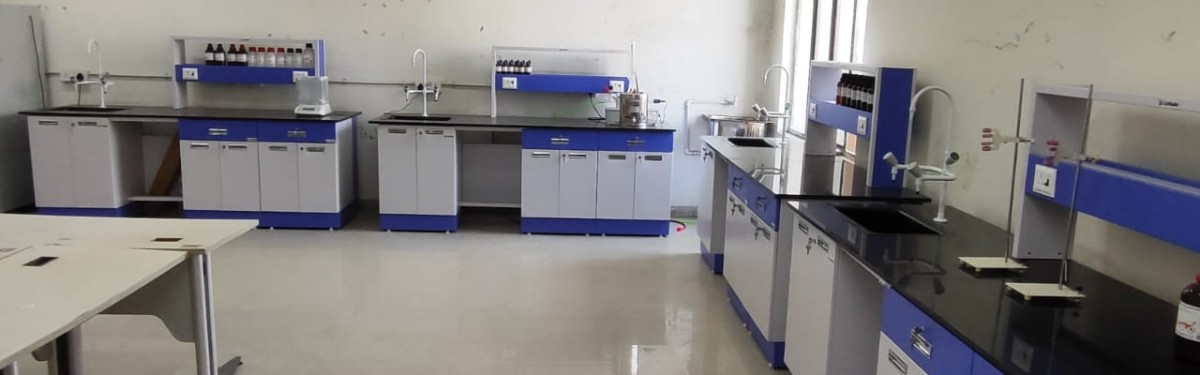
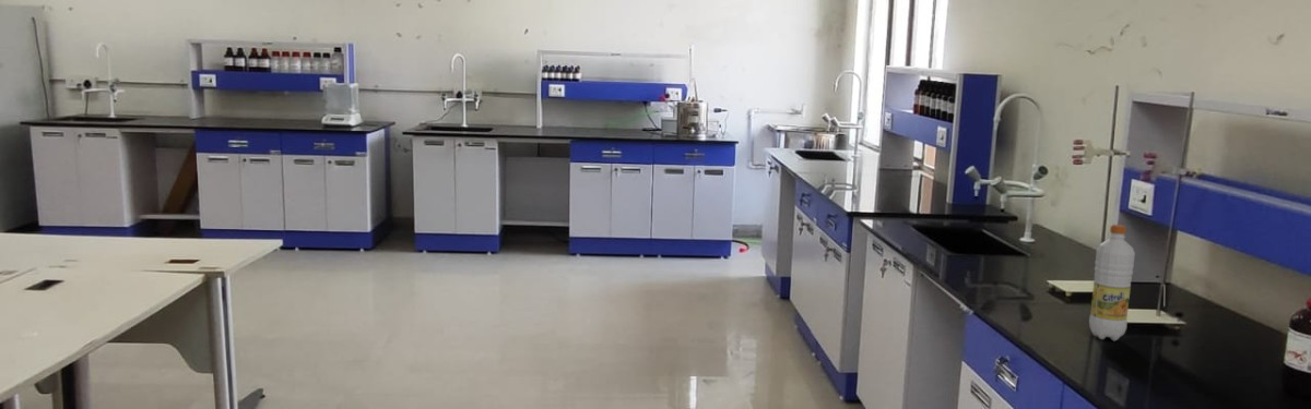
+ beverage bottle (1112, 281)
